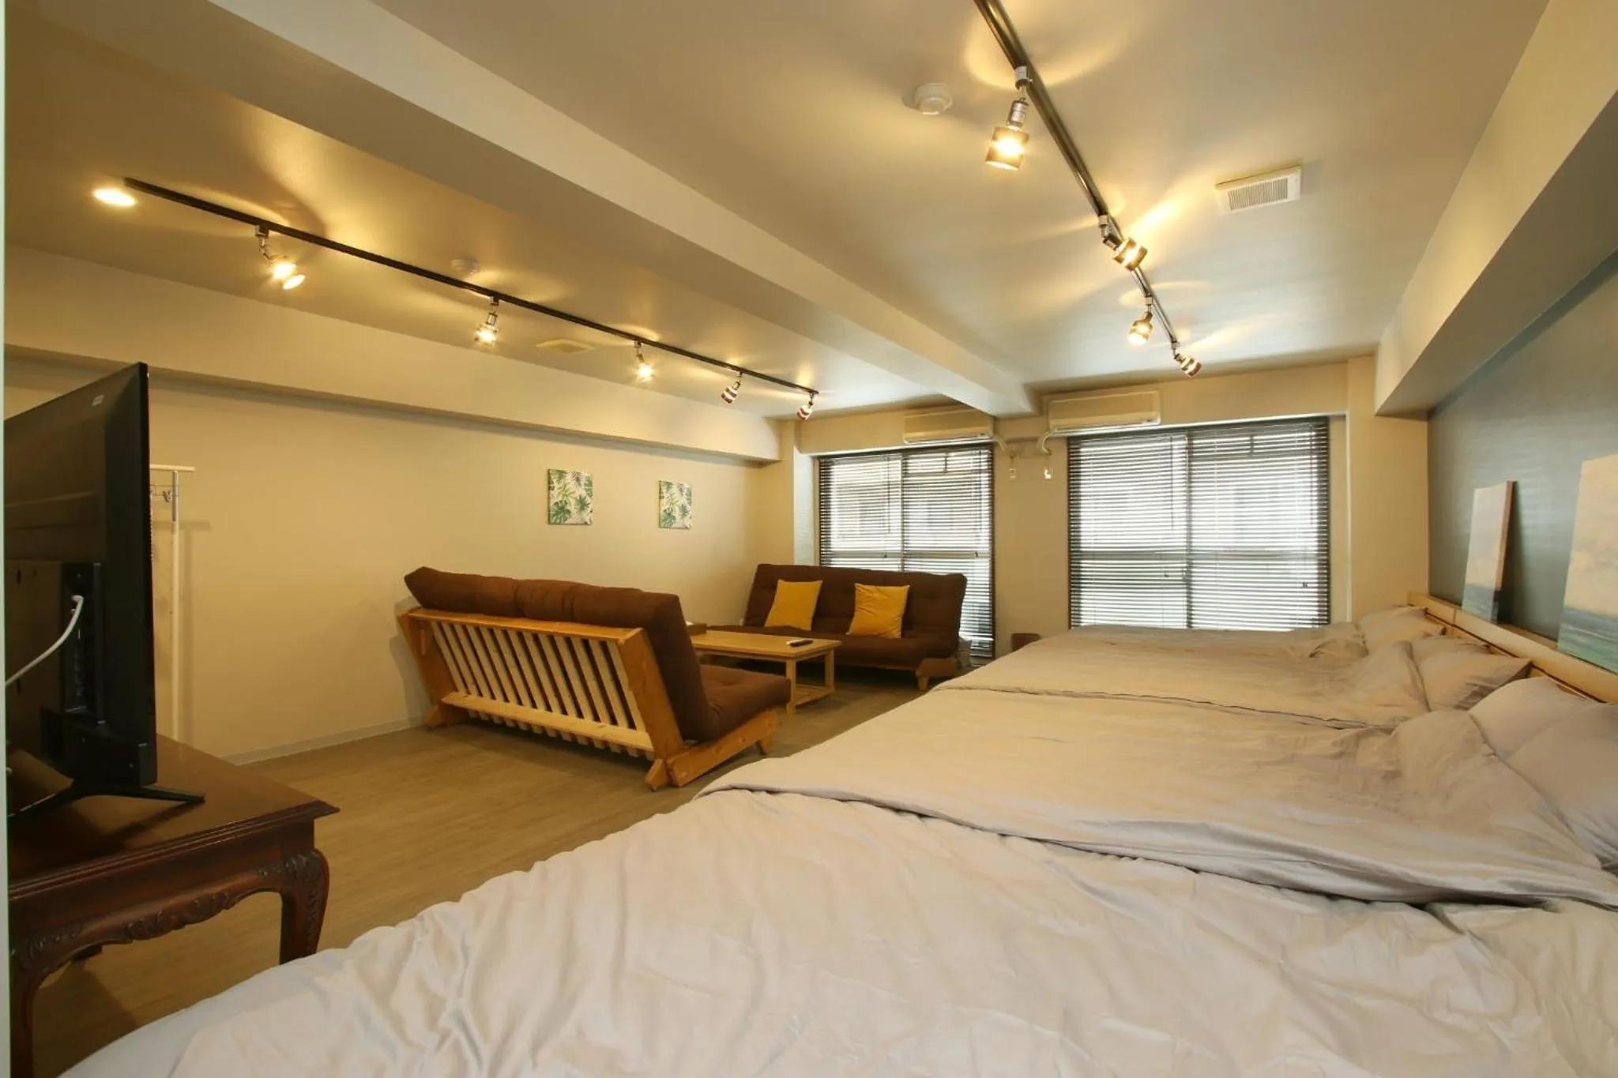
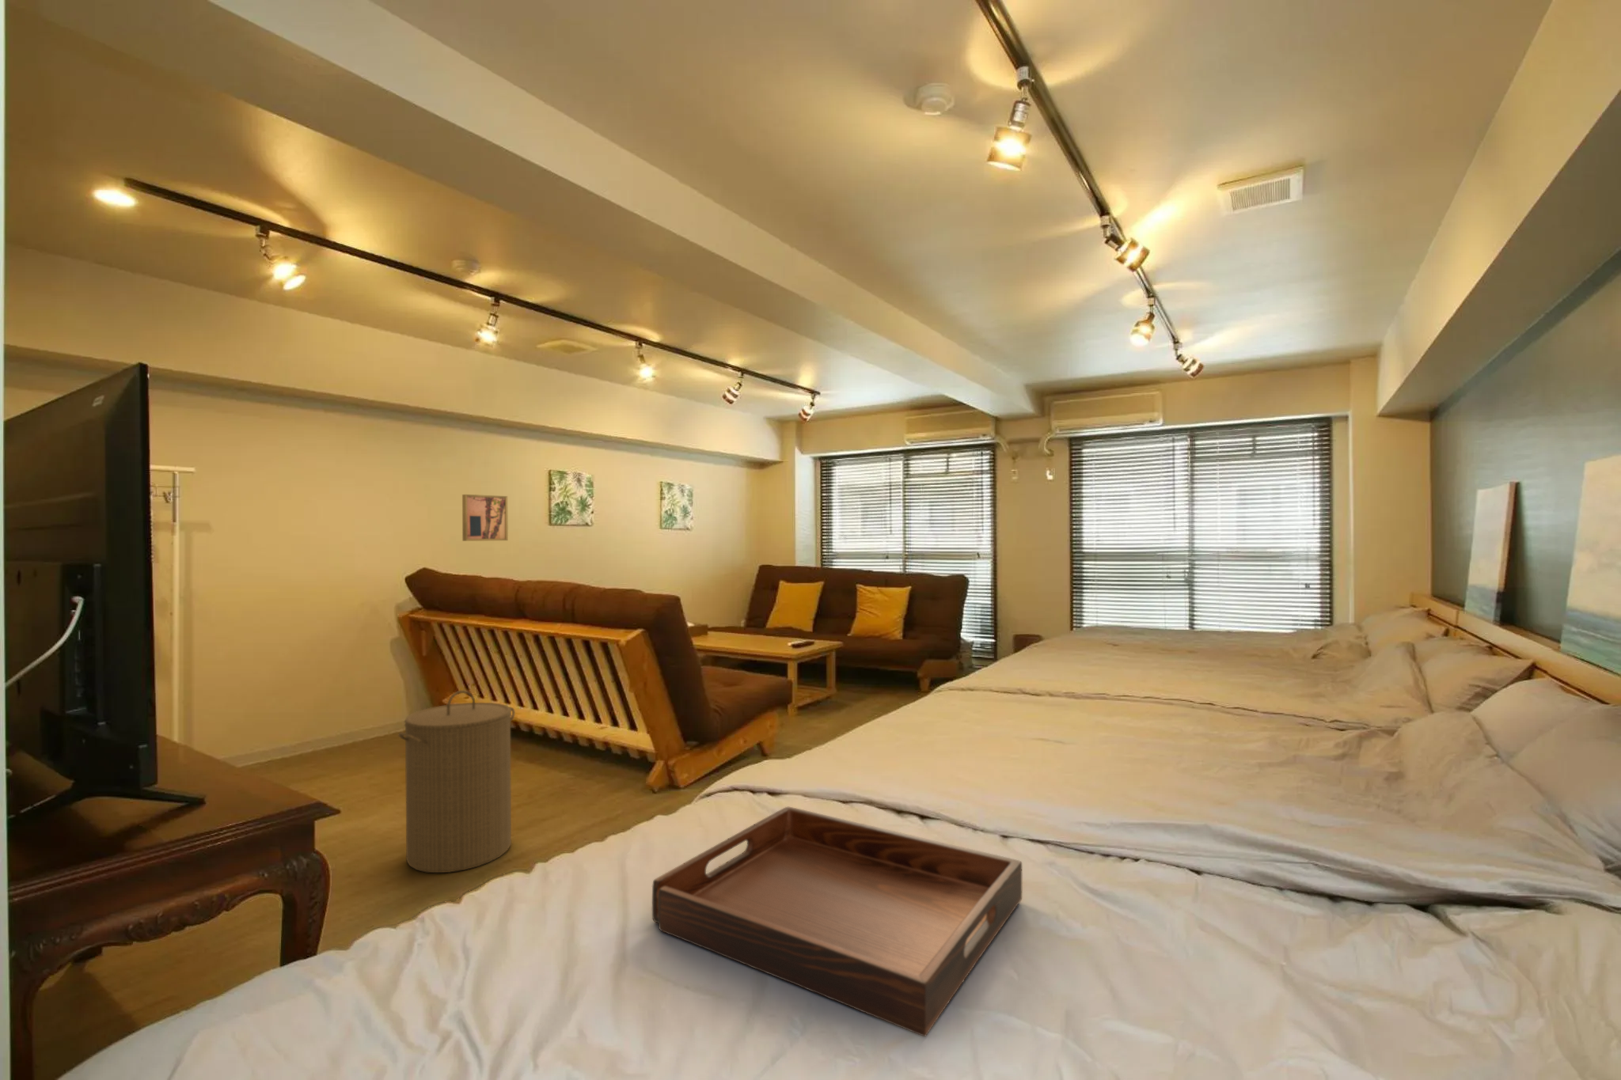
+ laundry hamper (459, 771)
+ serving tray (839, 892)
+ wall art (486, 517)
